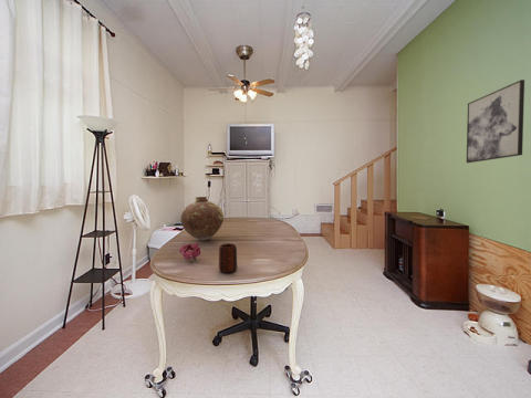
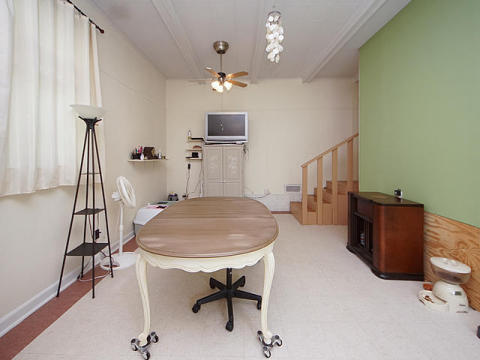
- vase (202, 218)
- mug (228, 256)
- flower (189, 251)
- wall art (491, 126)
